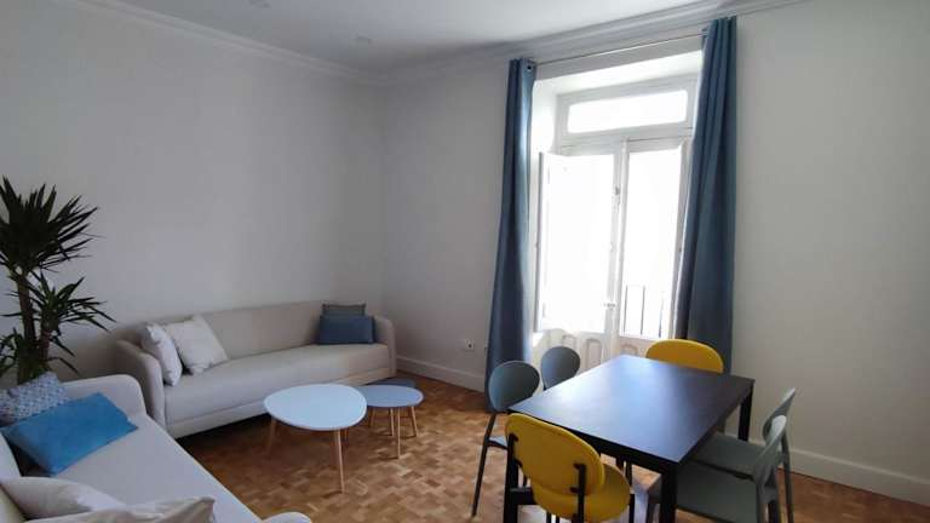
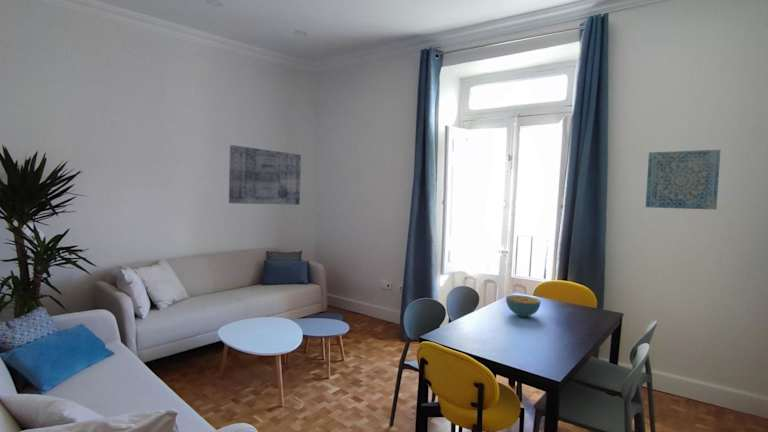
+ wall art (267, 177)
+ wall art (681, 179)
+ cereal bowl (522, 307)
